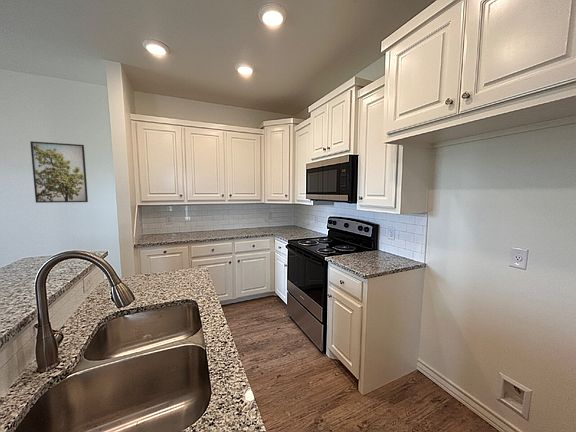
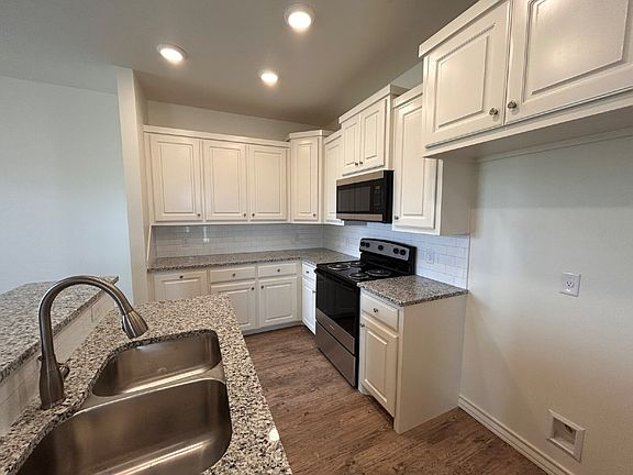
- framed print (60, 173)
